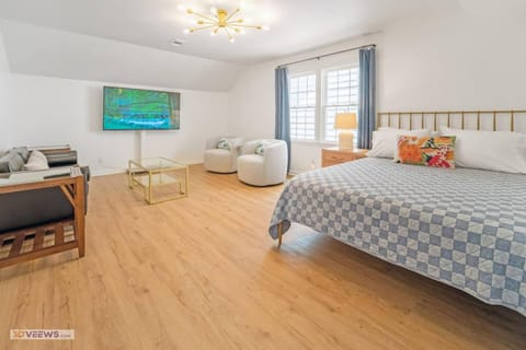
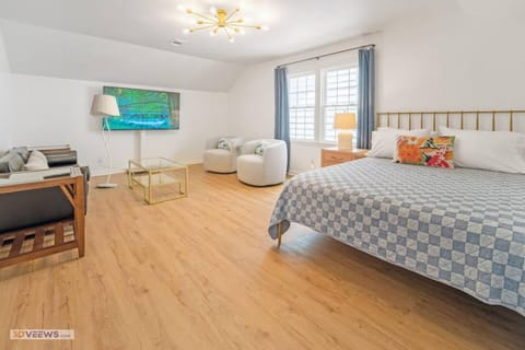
+ floor lamp (105, 142)
